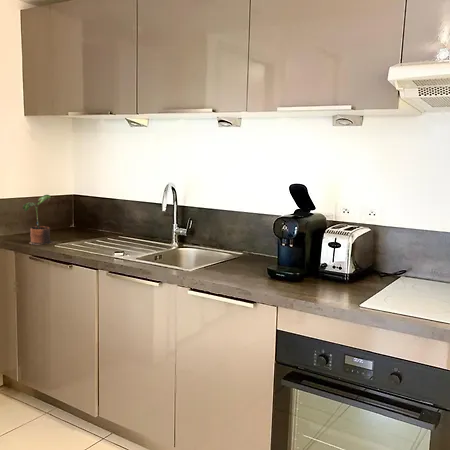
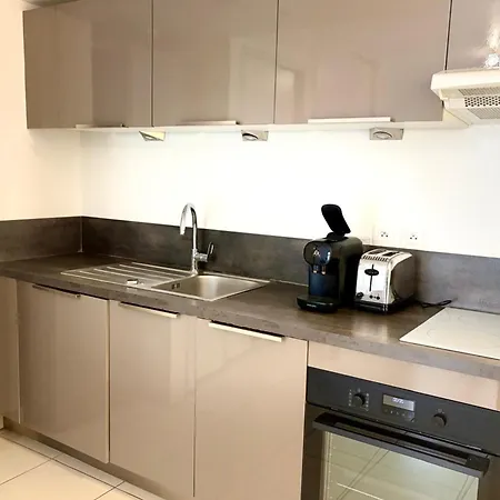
- potted plant (37, 218)
